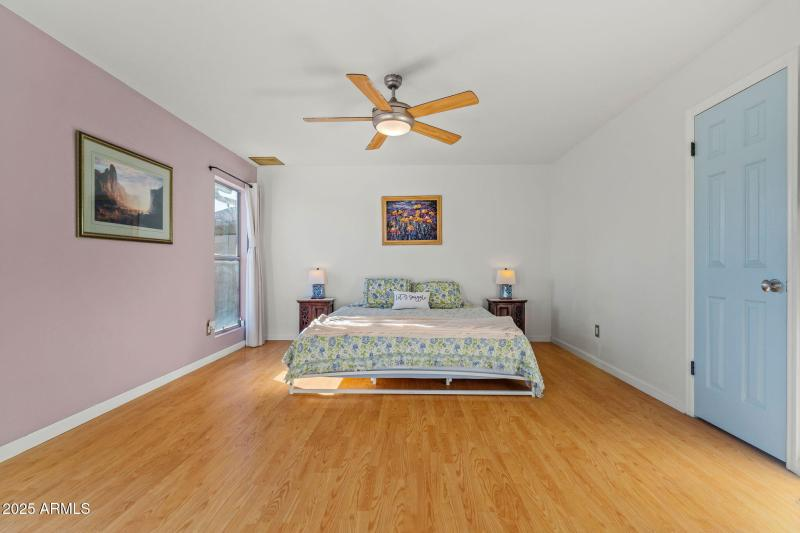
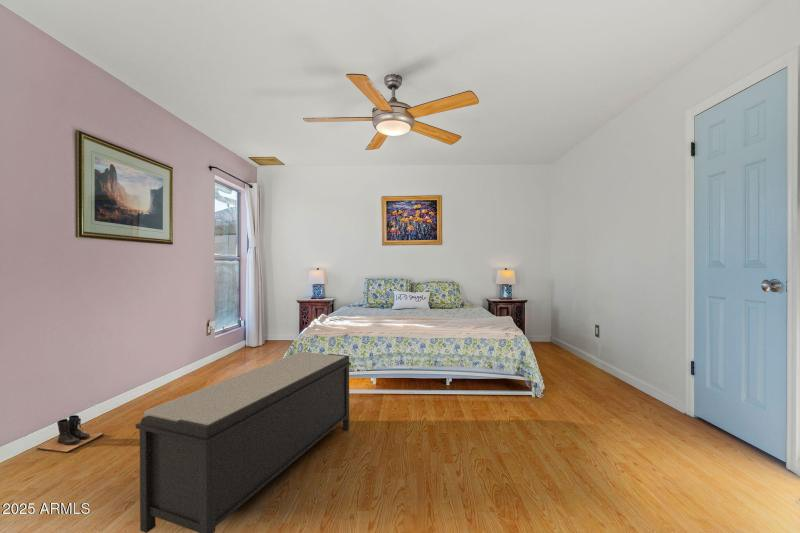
+ bench (269, 422)
+ boots (71, 430)
